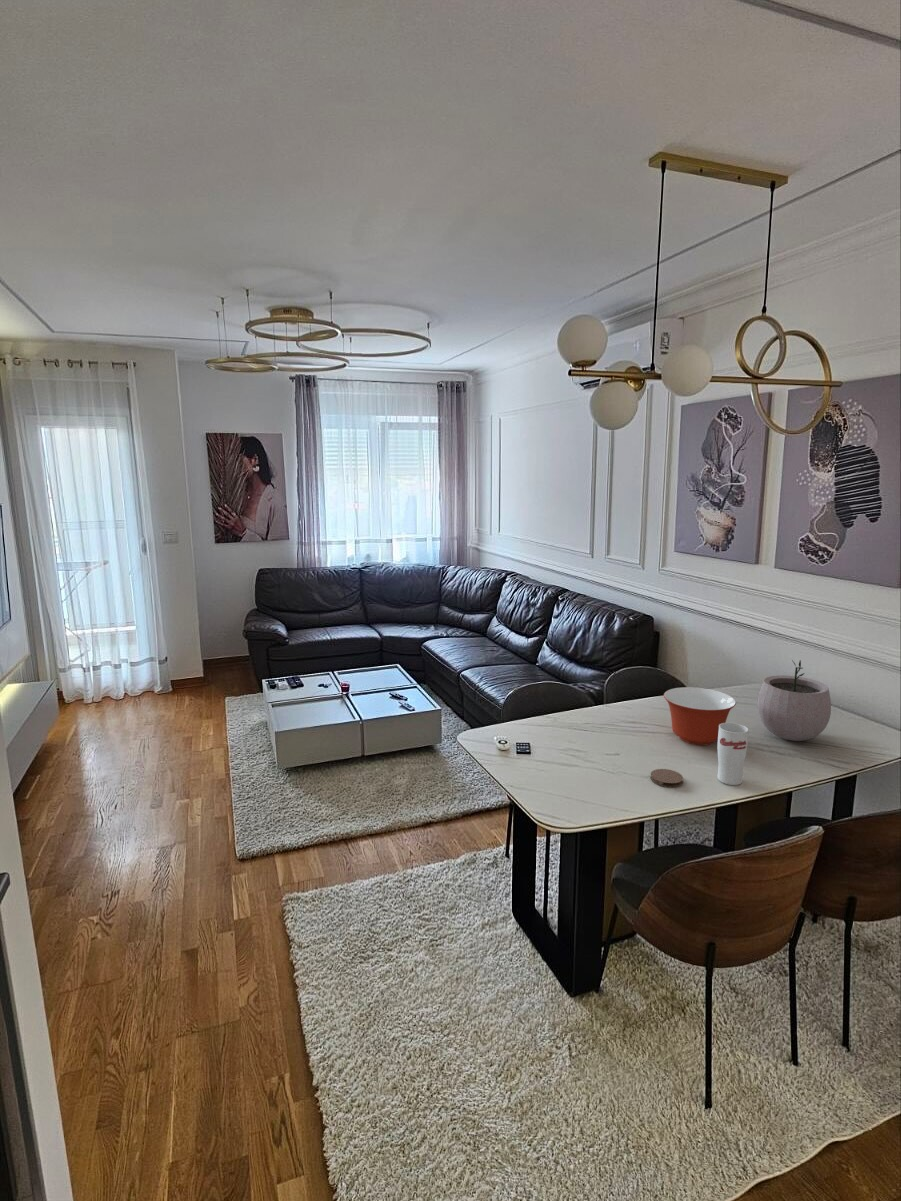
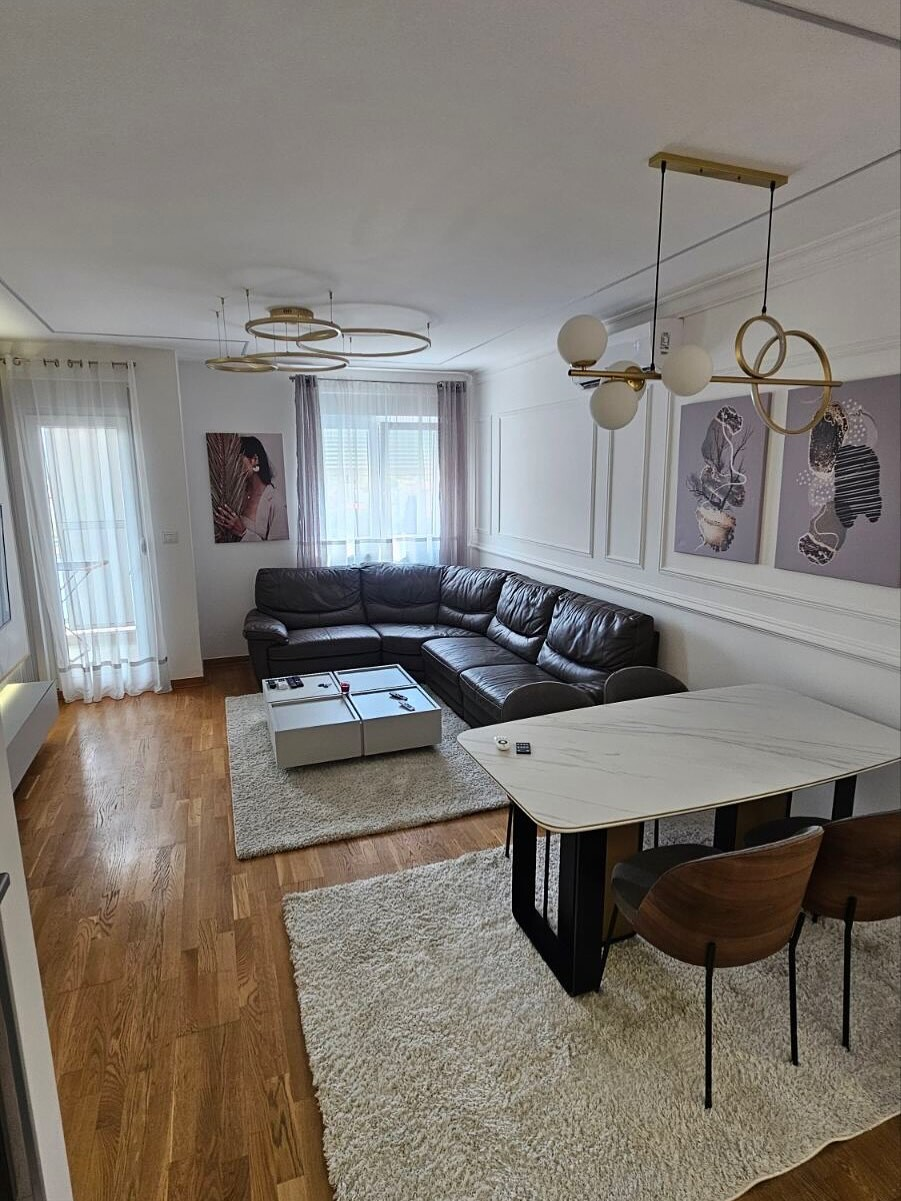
- coaster (666, 777)
- plant pot (794, 698)
- mixing bowl (697, 718)
- cup (731, 754)
